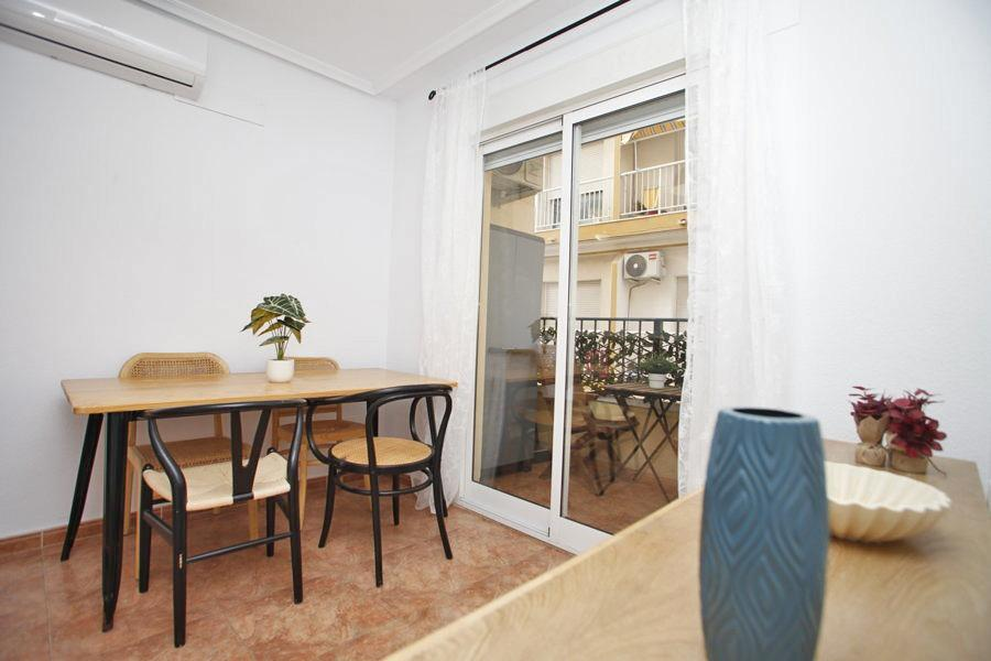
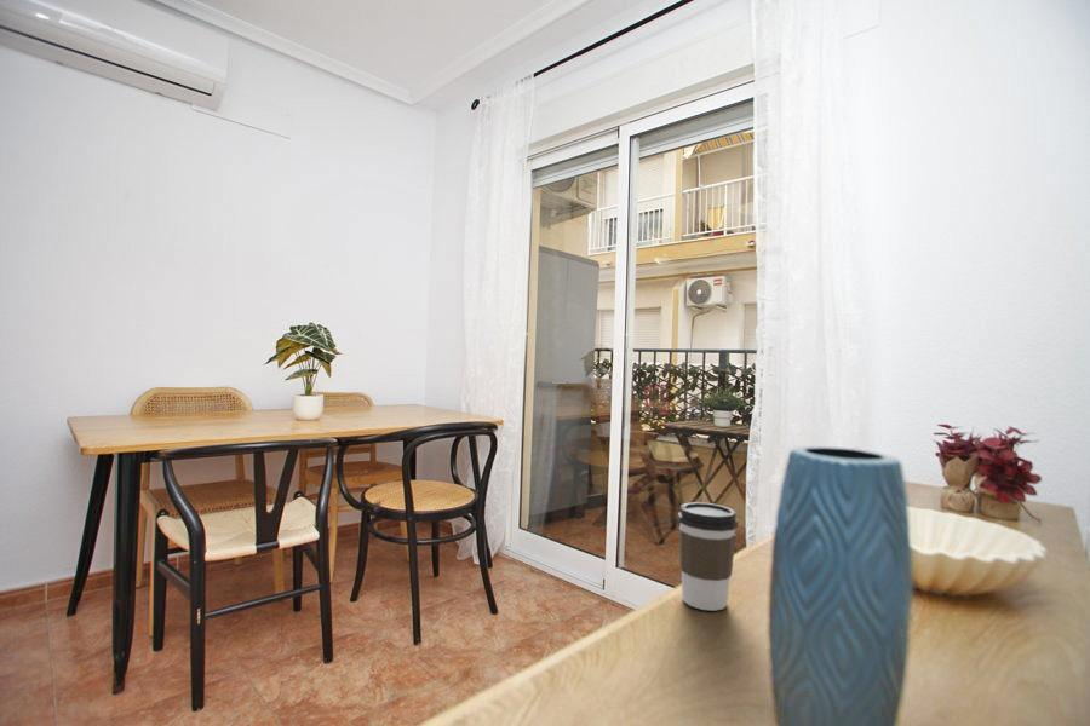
+ coffee cup (705, 554)
